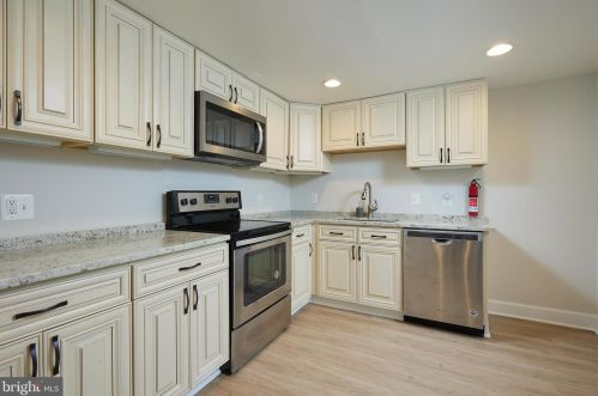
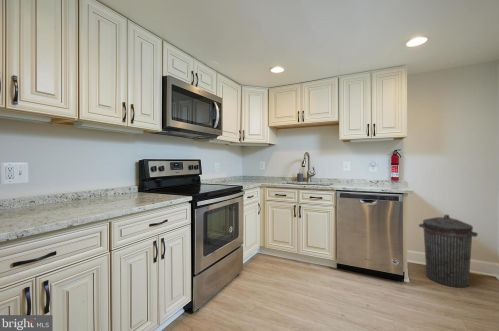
+ trash can (446, 247)
